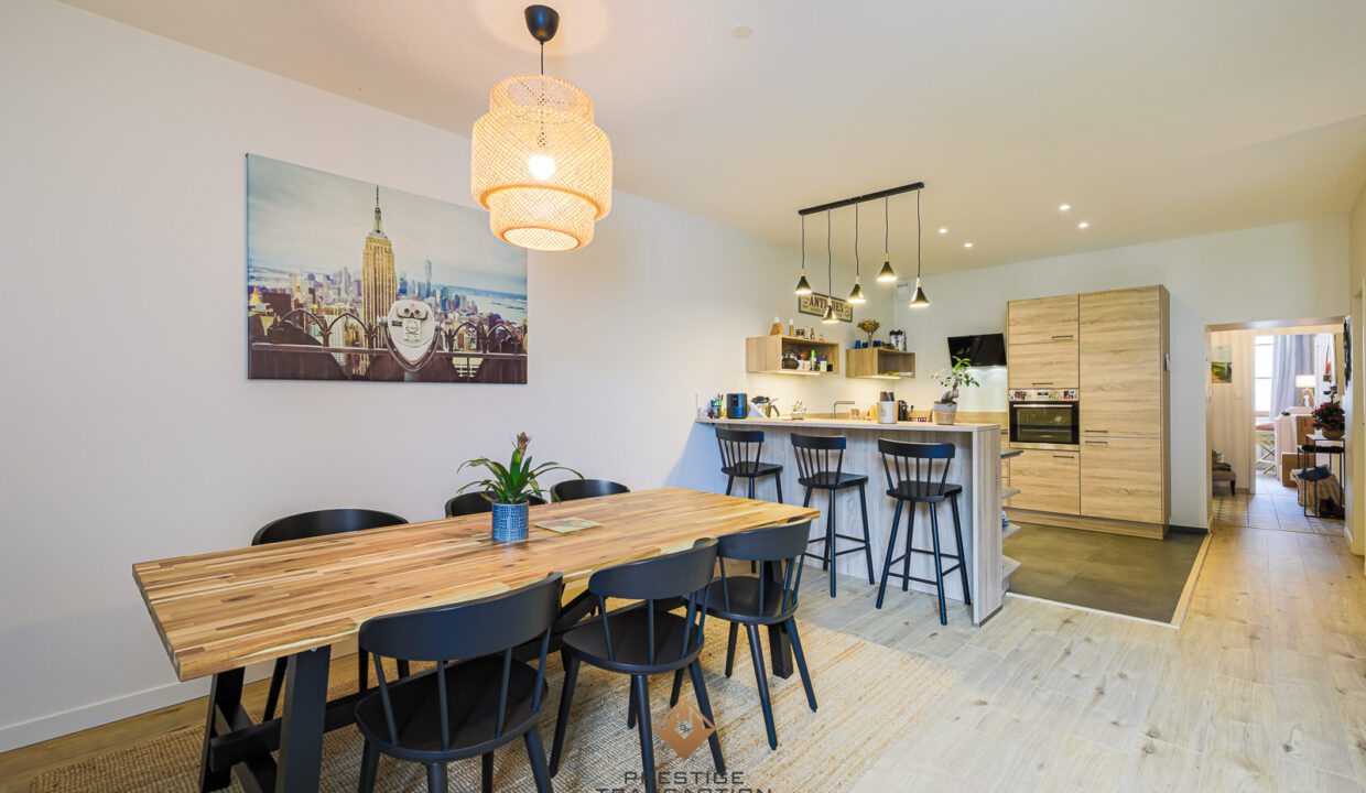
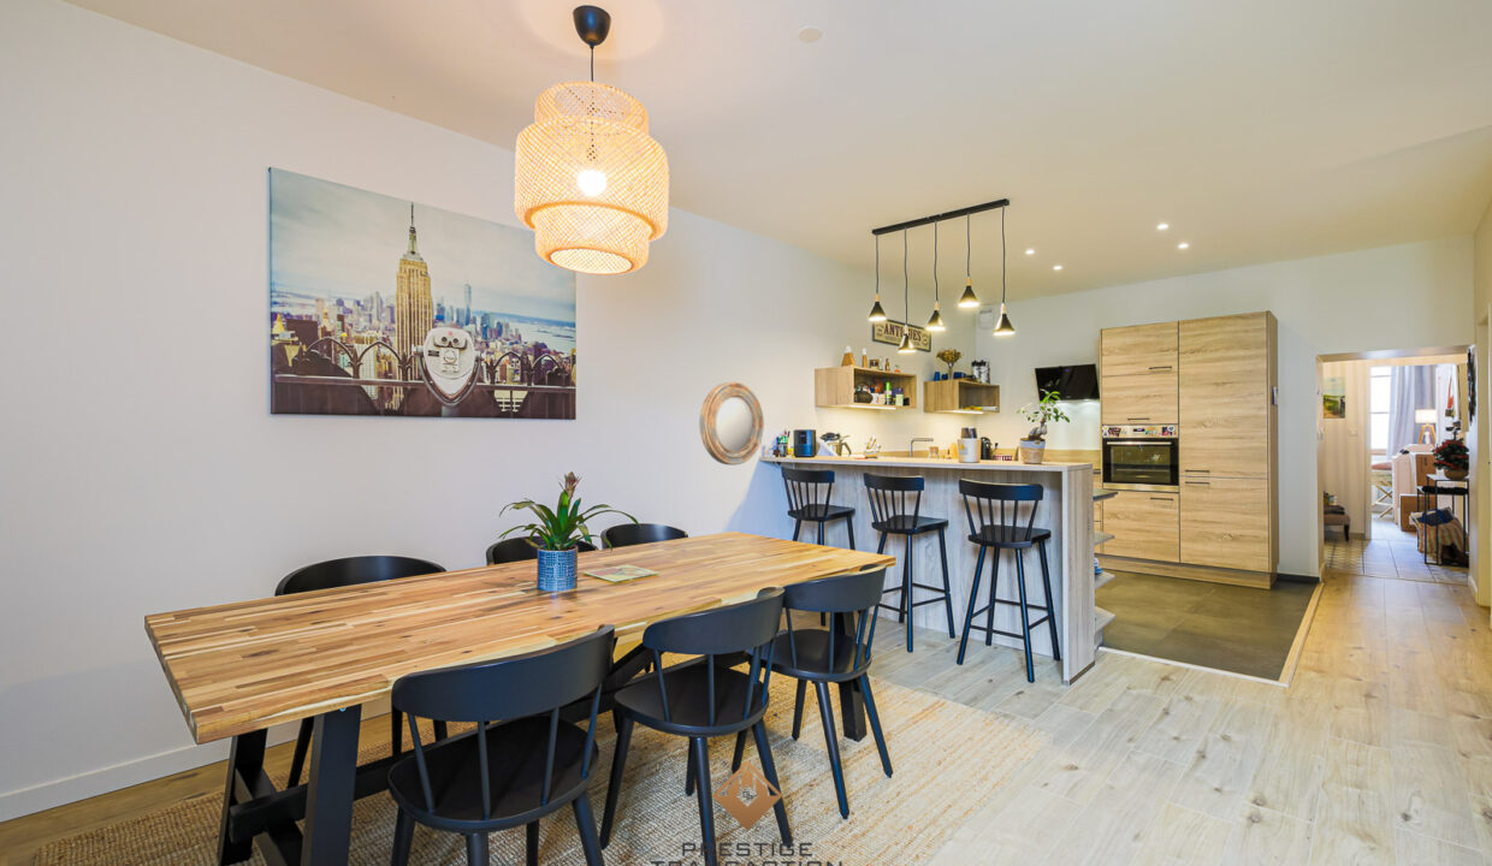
+ home mirror (733, 423)
